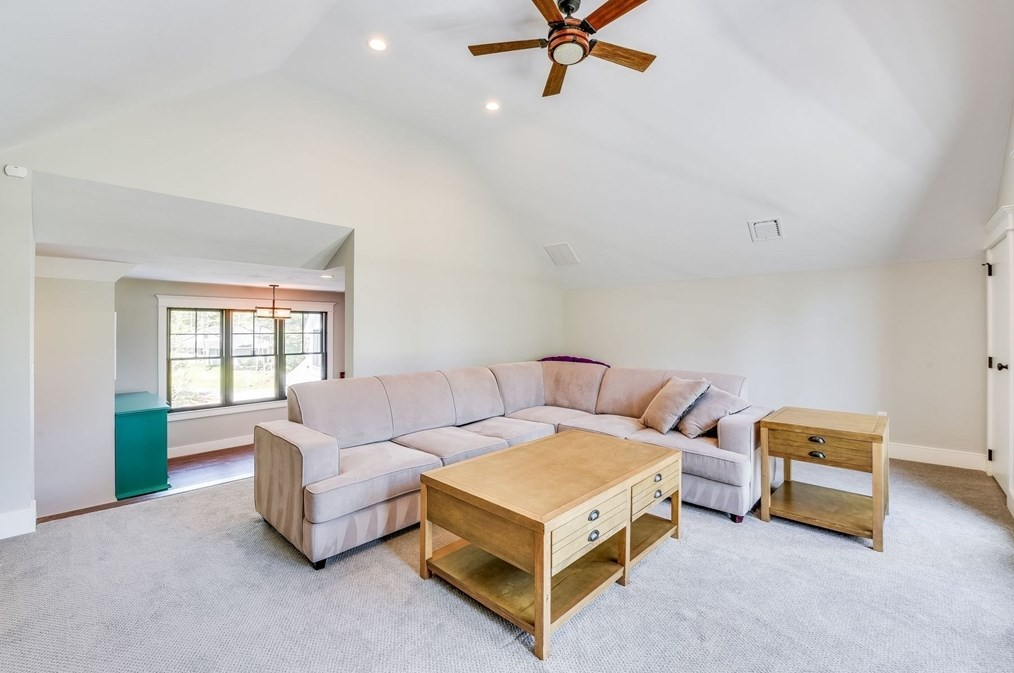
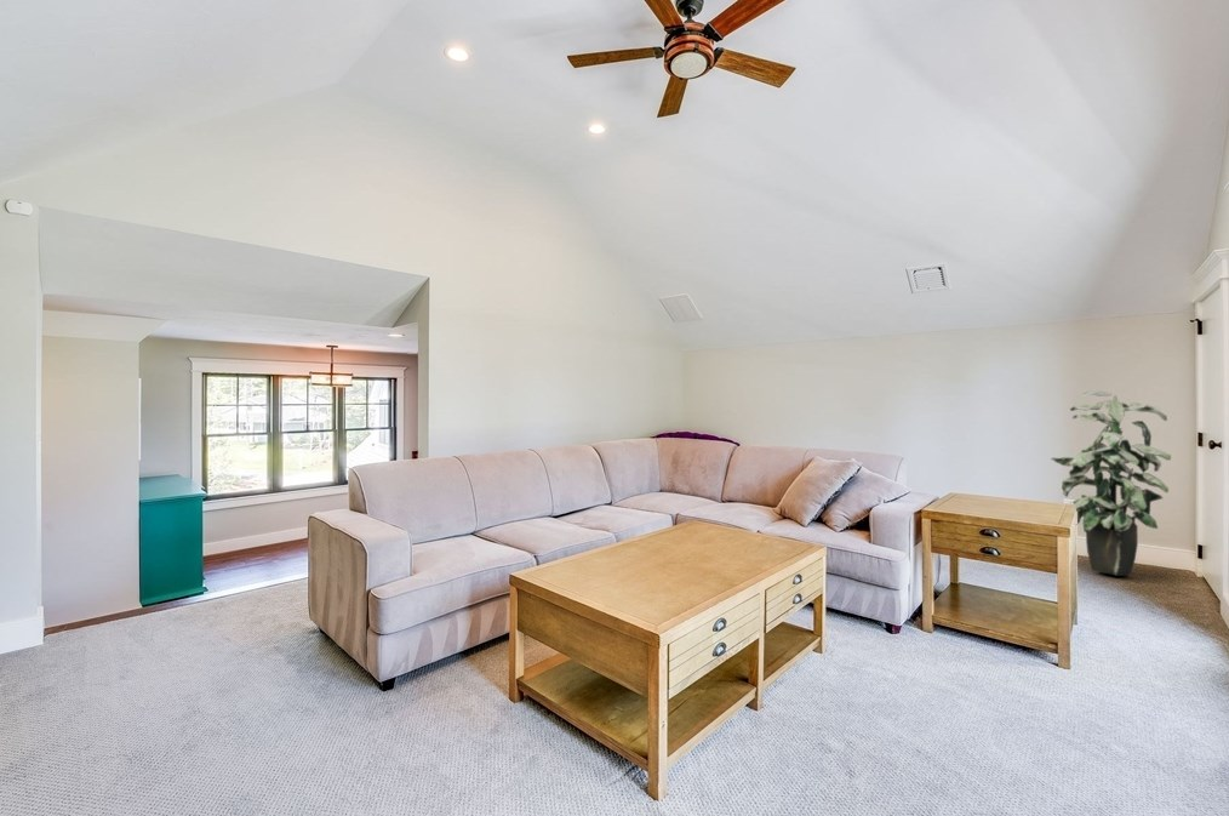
+ indoor plant (1107, 481)
